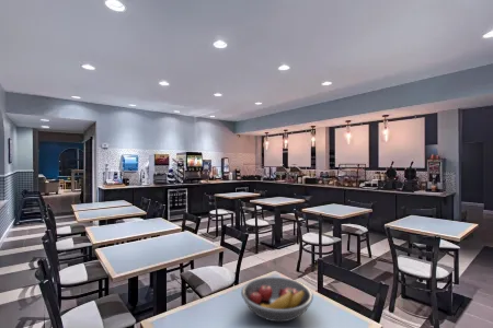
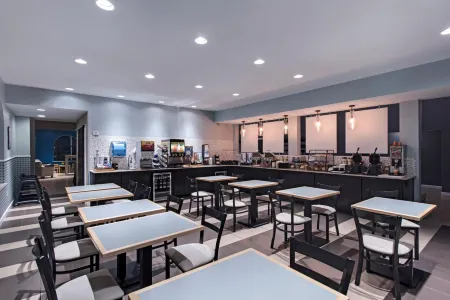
- fruit bowl (276, 298)
